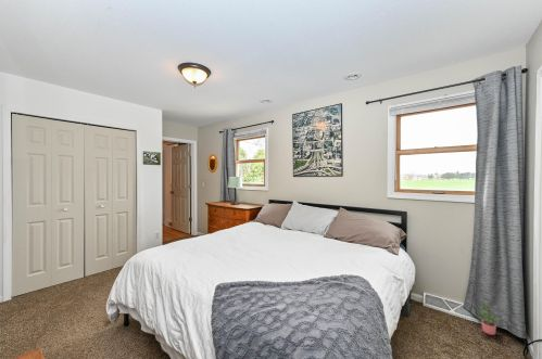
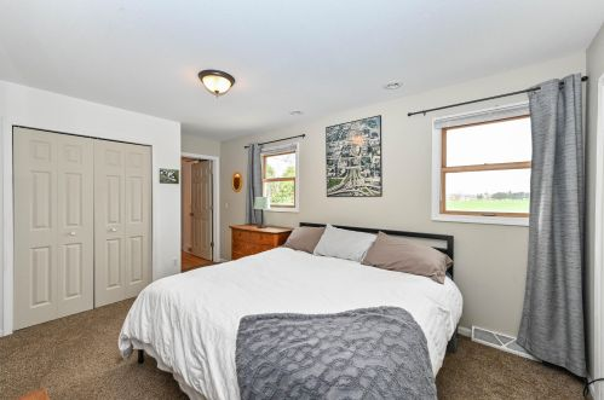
- potted plant (492, 321)
